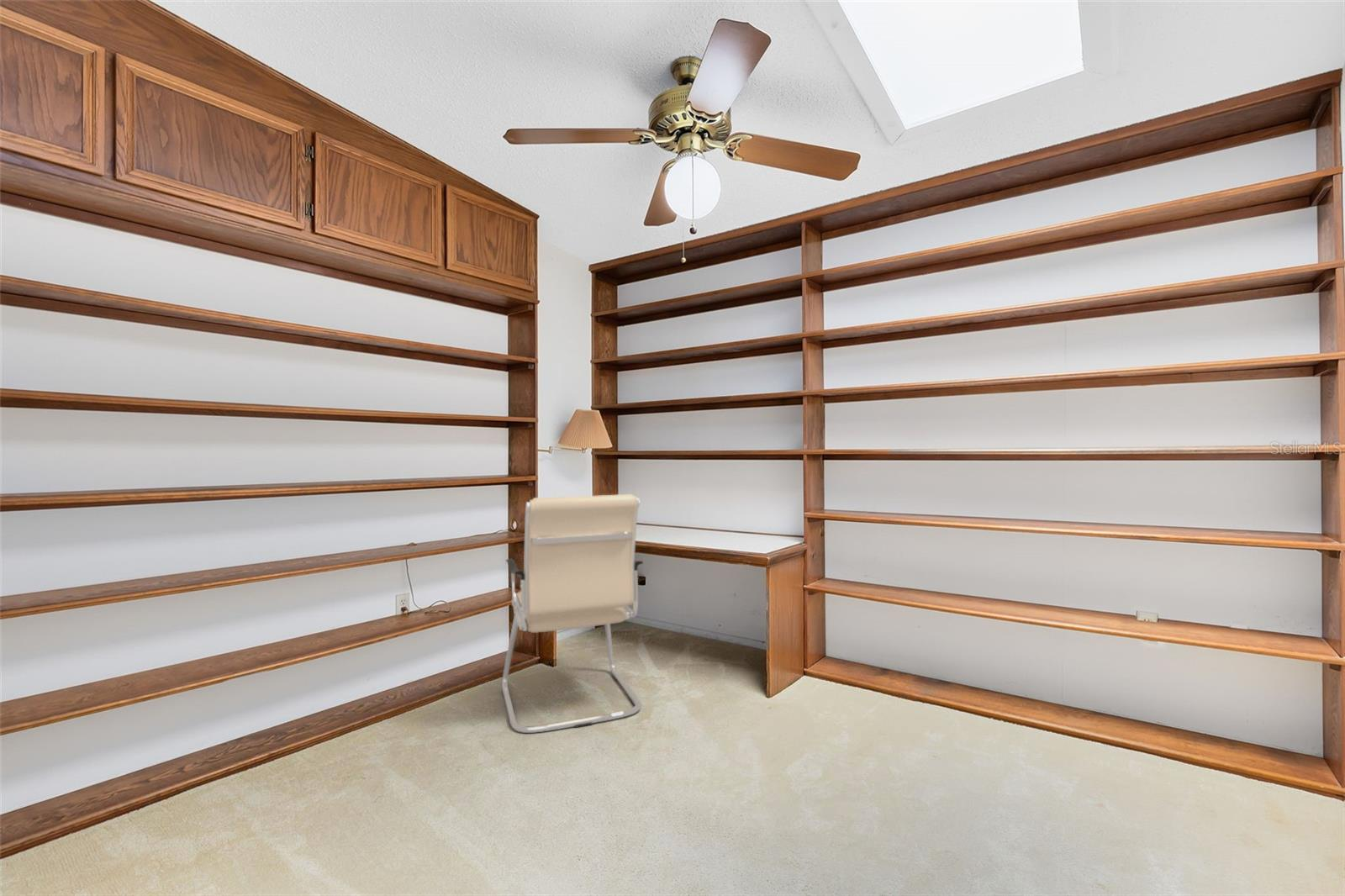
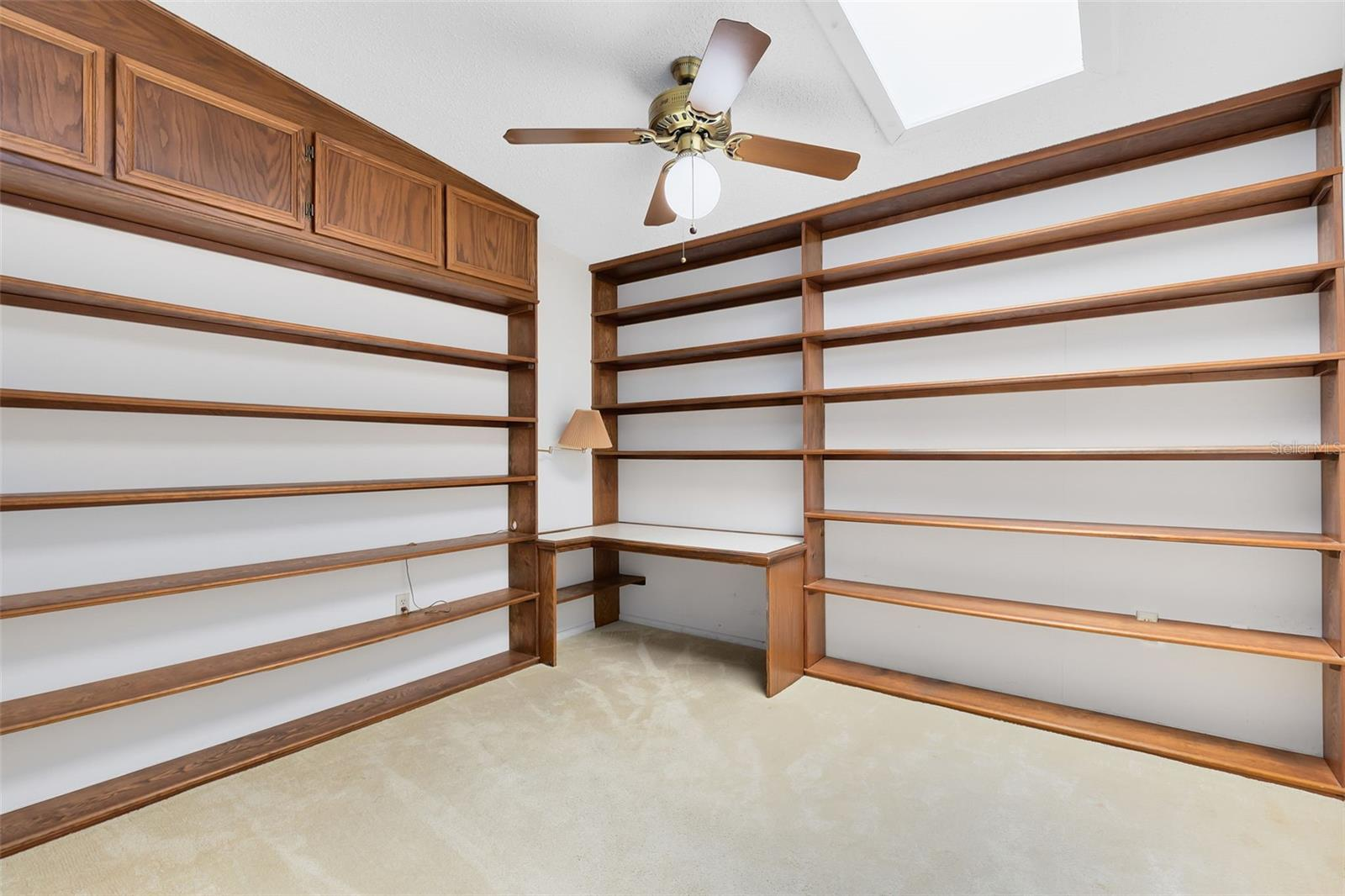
- office chair (570, 596)
